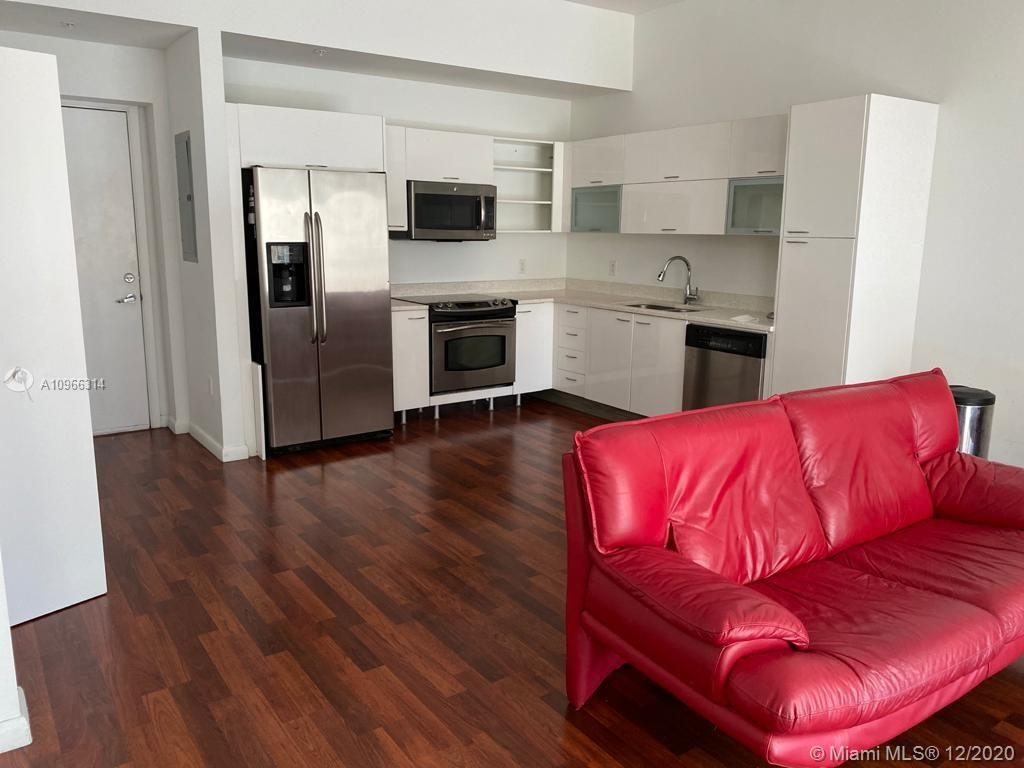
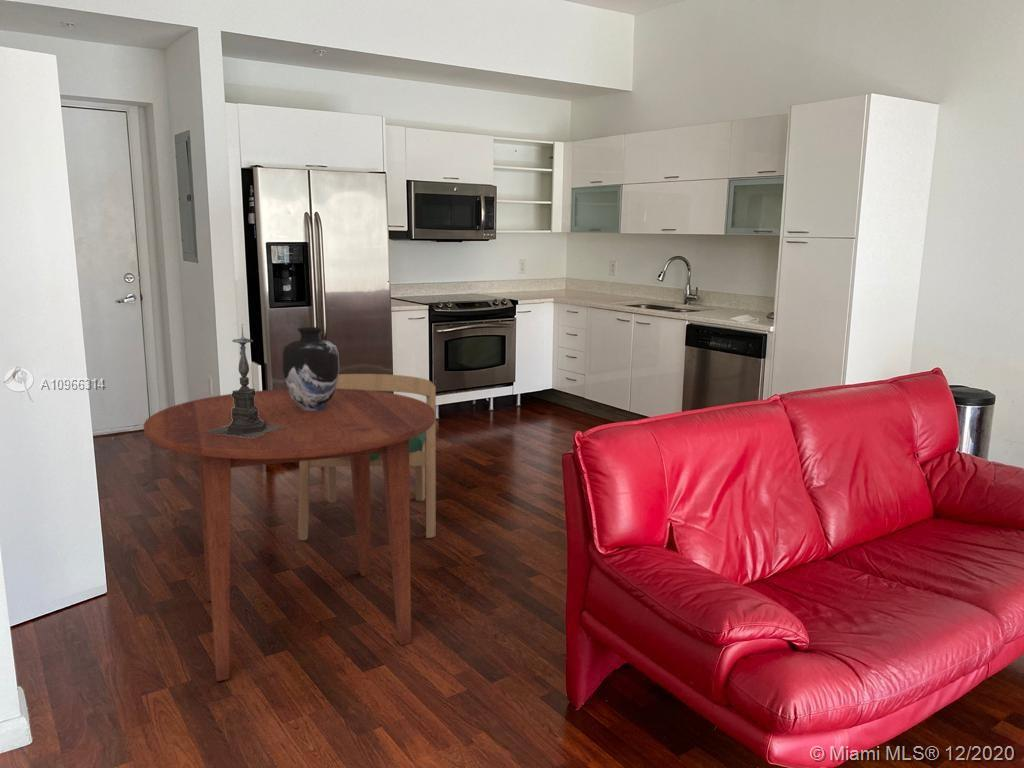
+ candle holder (243, 377)
+ vase (311, 368)
+ dining table (355, 519)
+ dining chair (371, 454)
